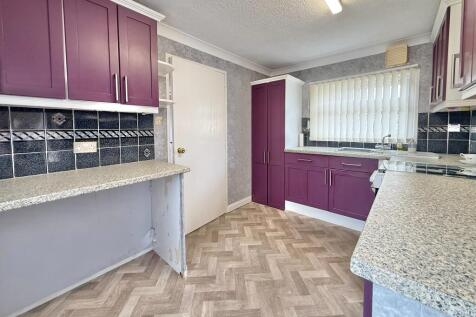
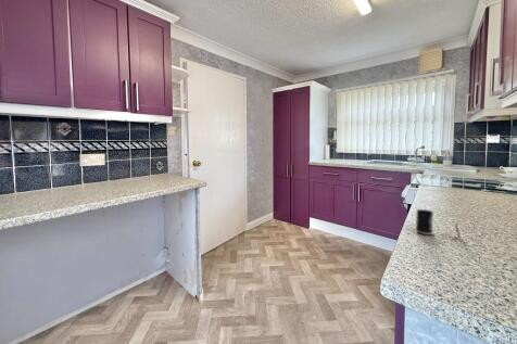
+ mug (431, 225)
